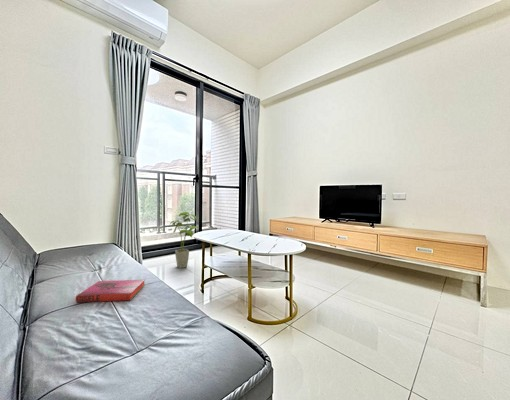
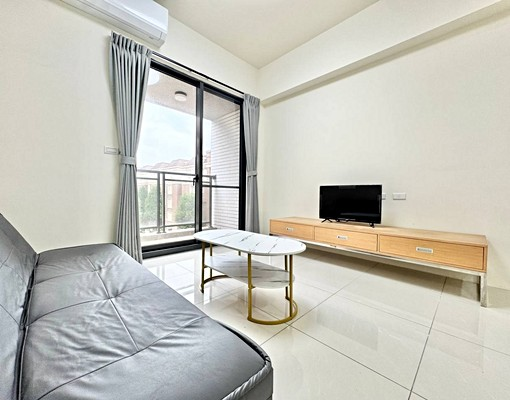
- house plant (184, 239)
- hardback book (113, 290)
